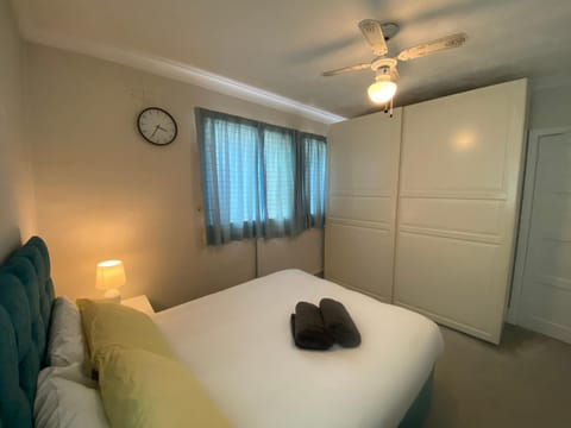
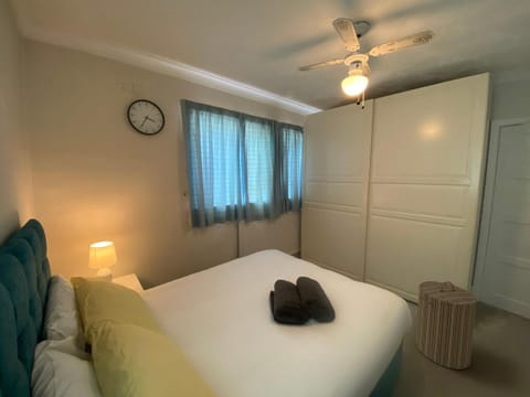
+ laundry hamper (444, 316)
